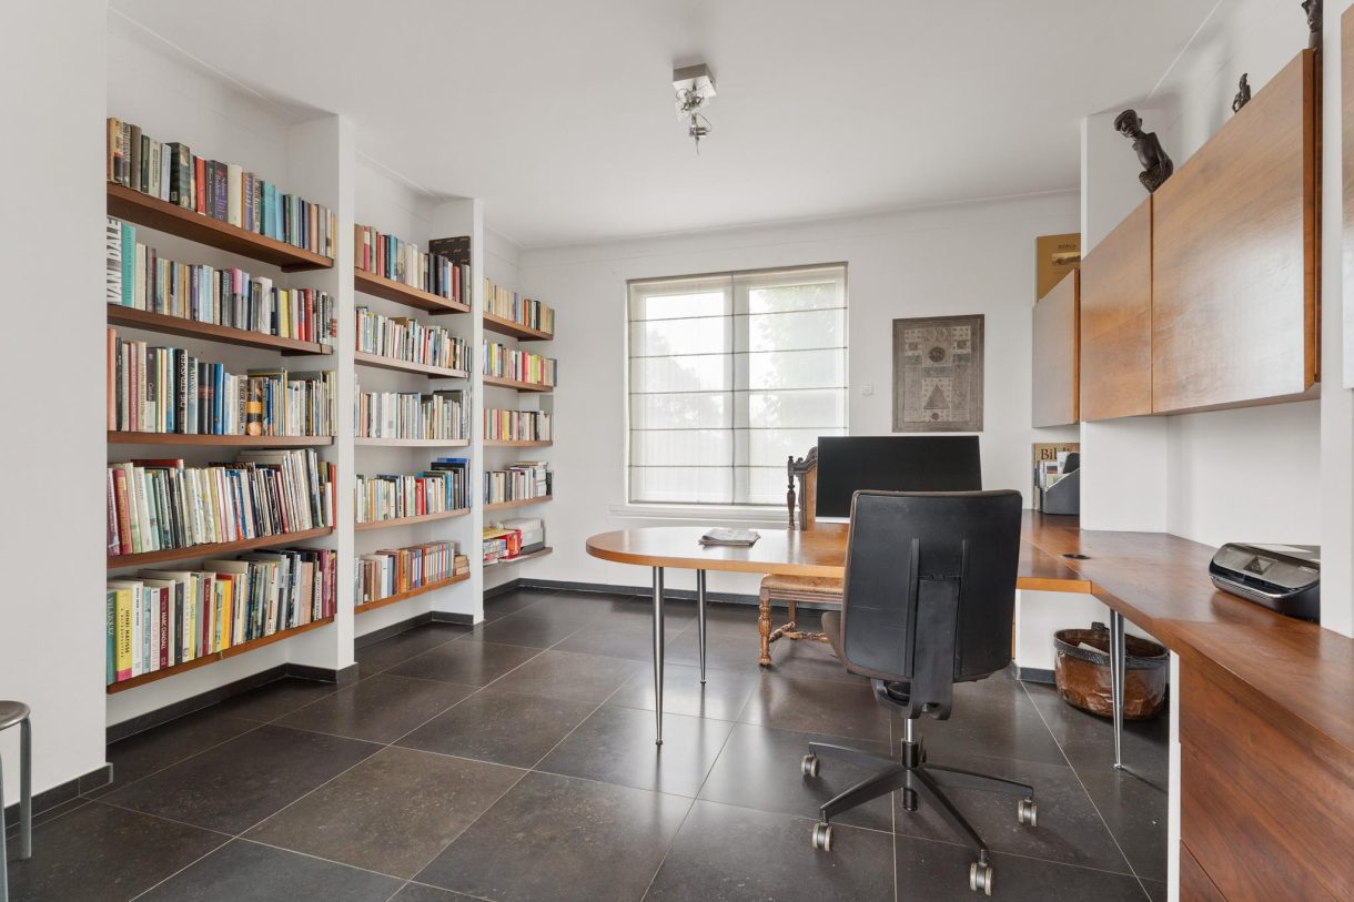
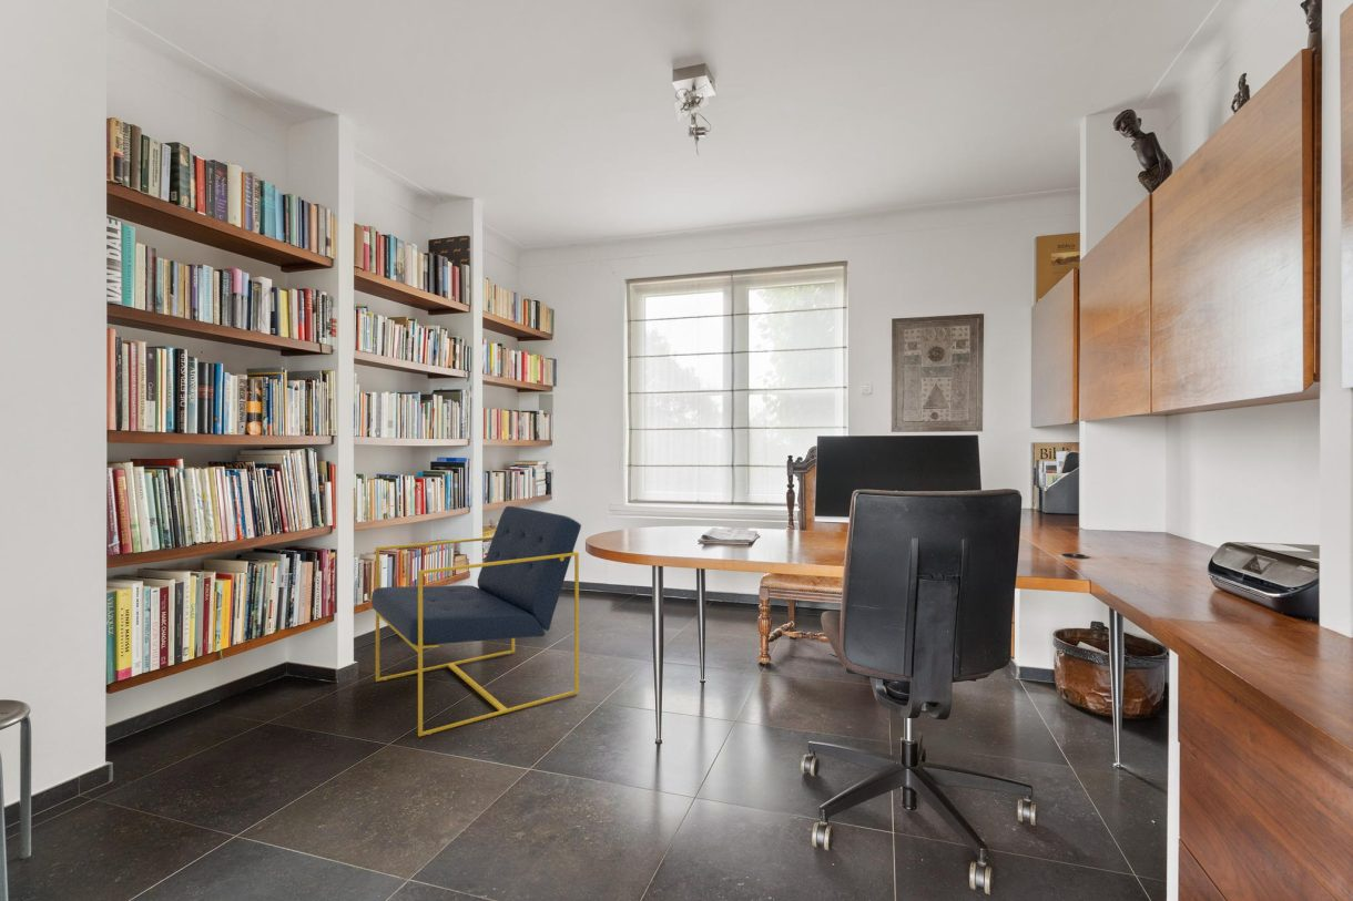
+ armchair (475, 601)
